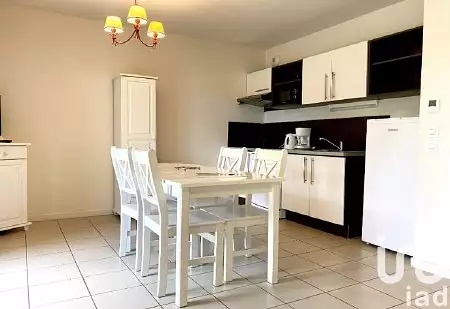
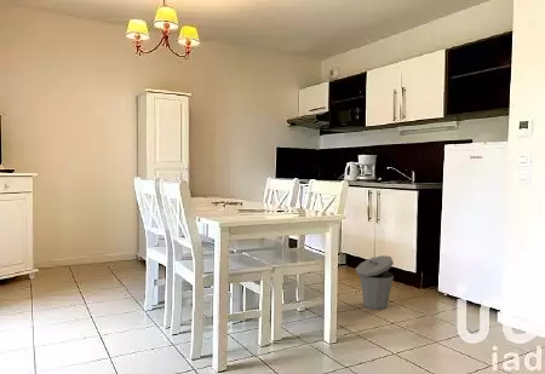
+ trash can (374, 281)
